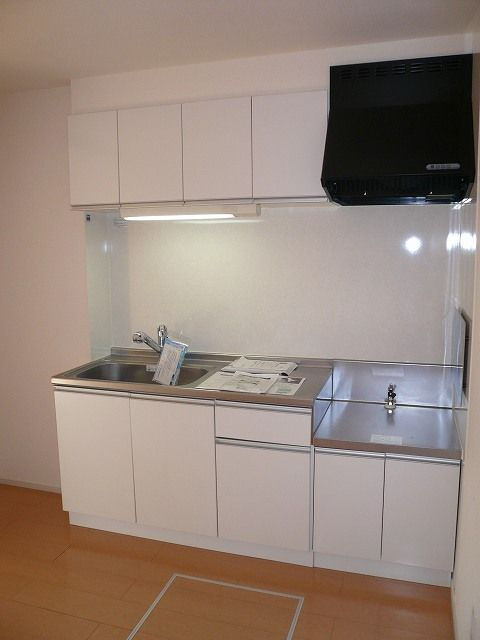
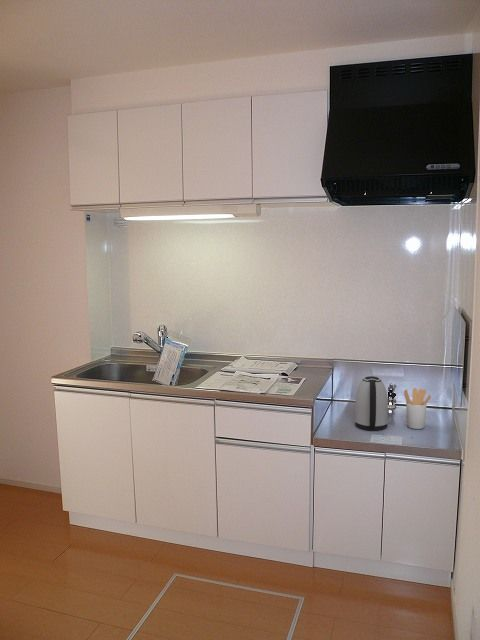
+ utensil holder (416, 407)
+ kettle (371, 402)
